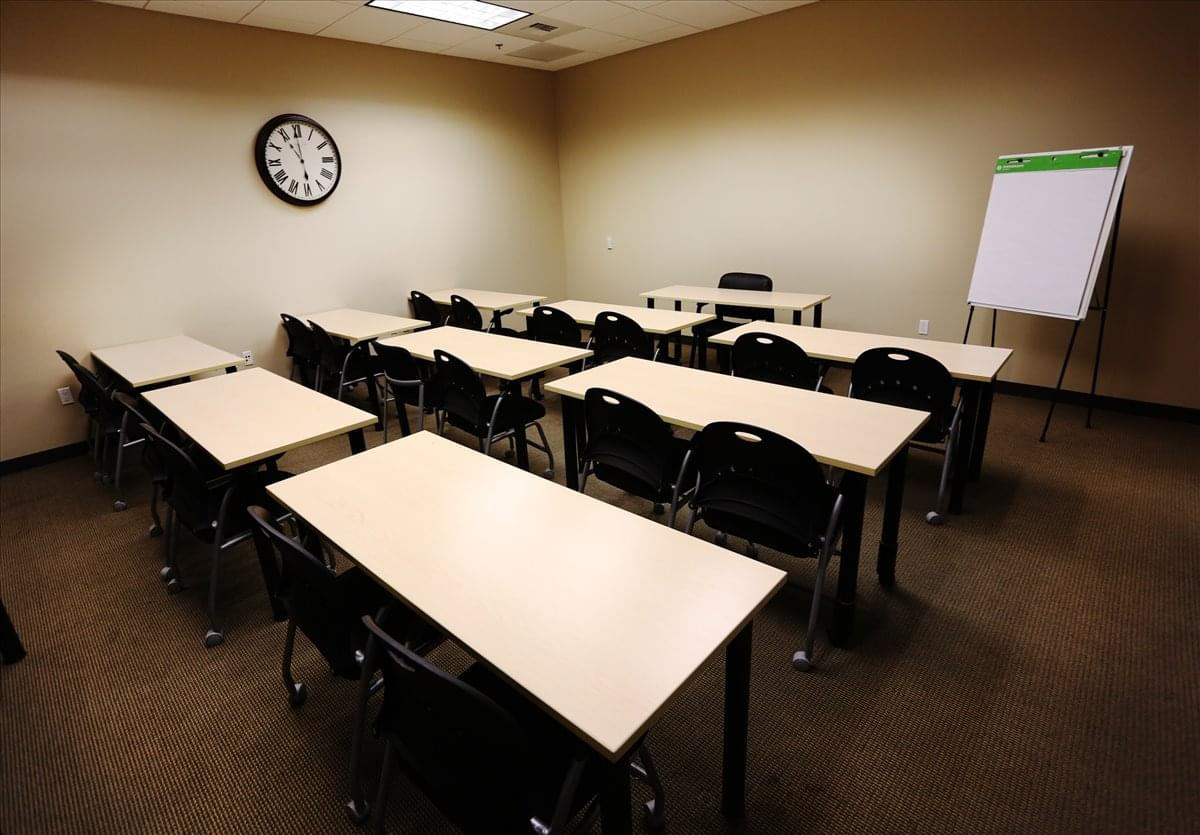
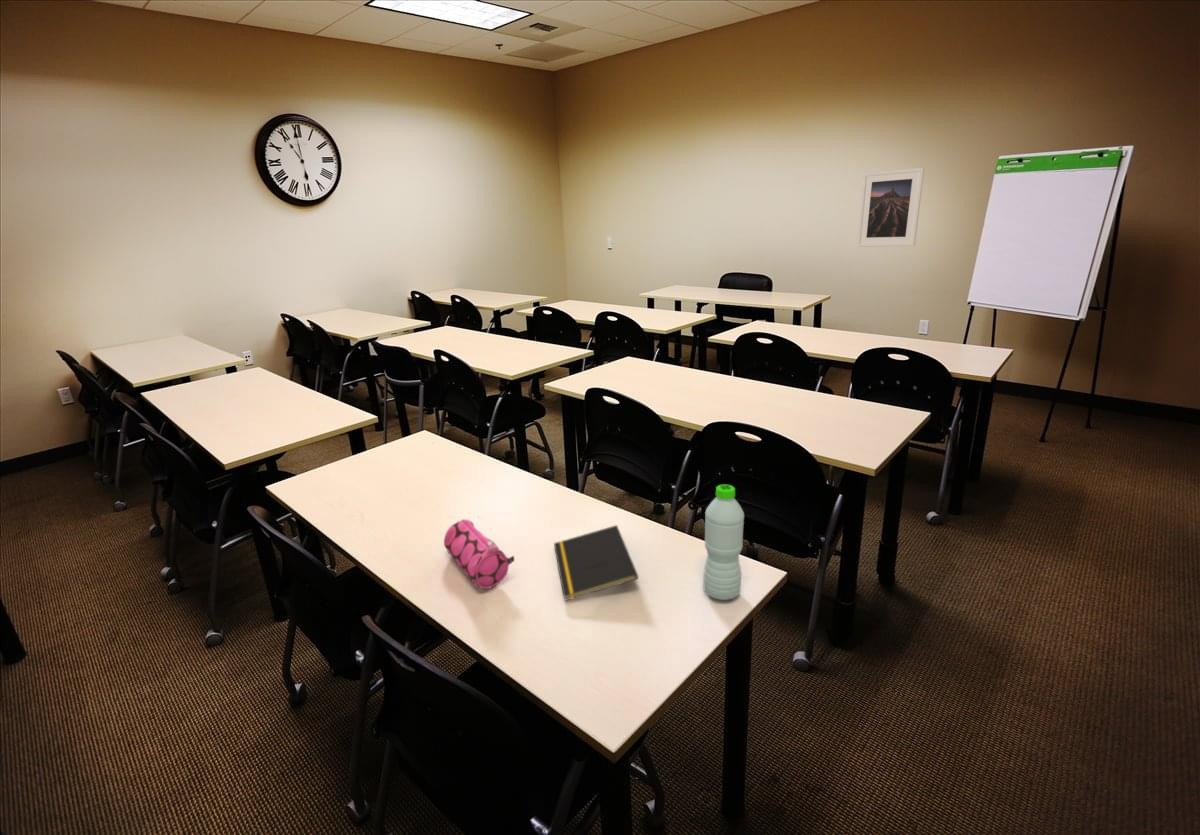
+ pencil case (475, 550)
+ water bottle (723, 542)
+ notepad (593, 559)
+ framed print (888, 209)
